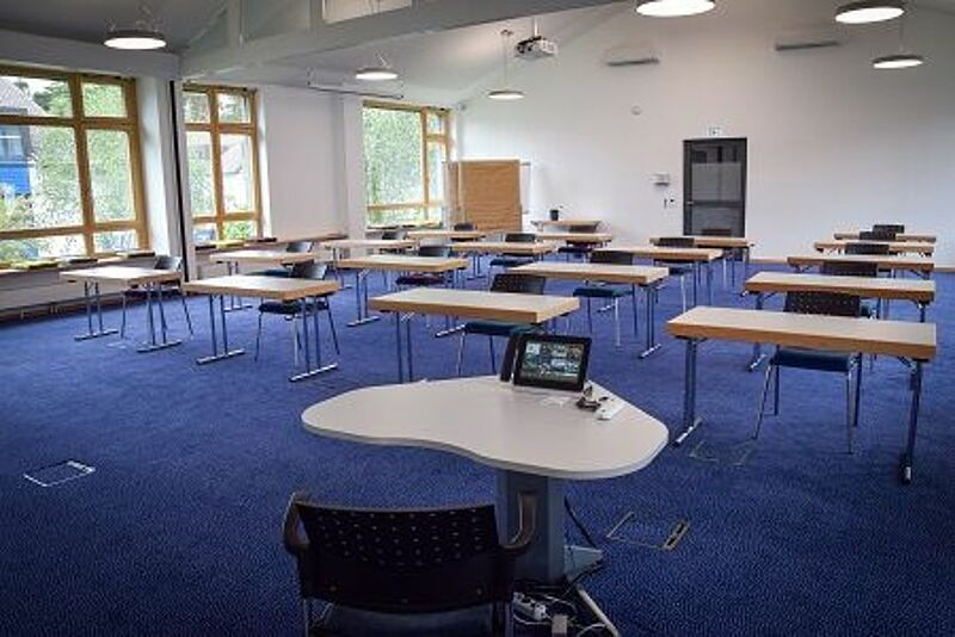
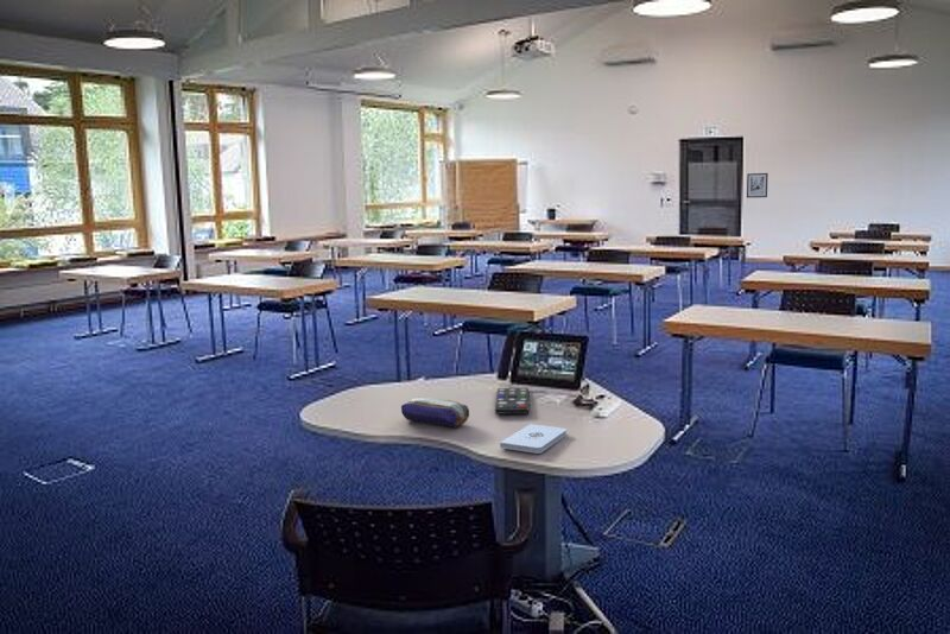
+ wall art (756, 185)
+ pencil case (435, 411)
+ notepad (534, 438)
+ remote control (512, 399)
